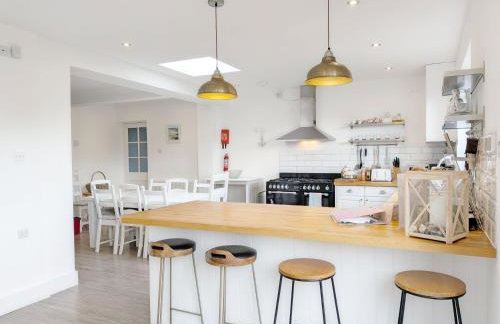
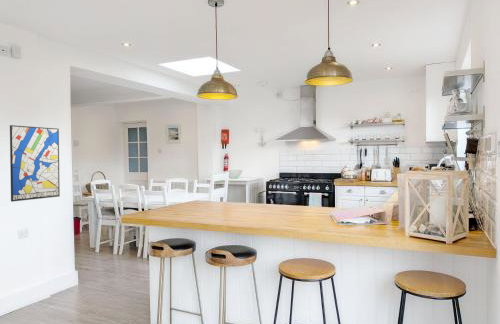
+ wall art (36, 162)
